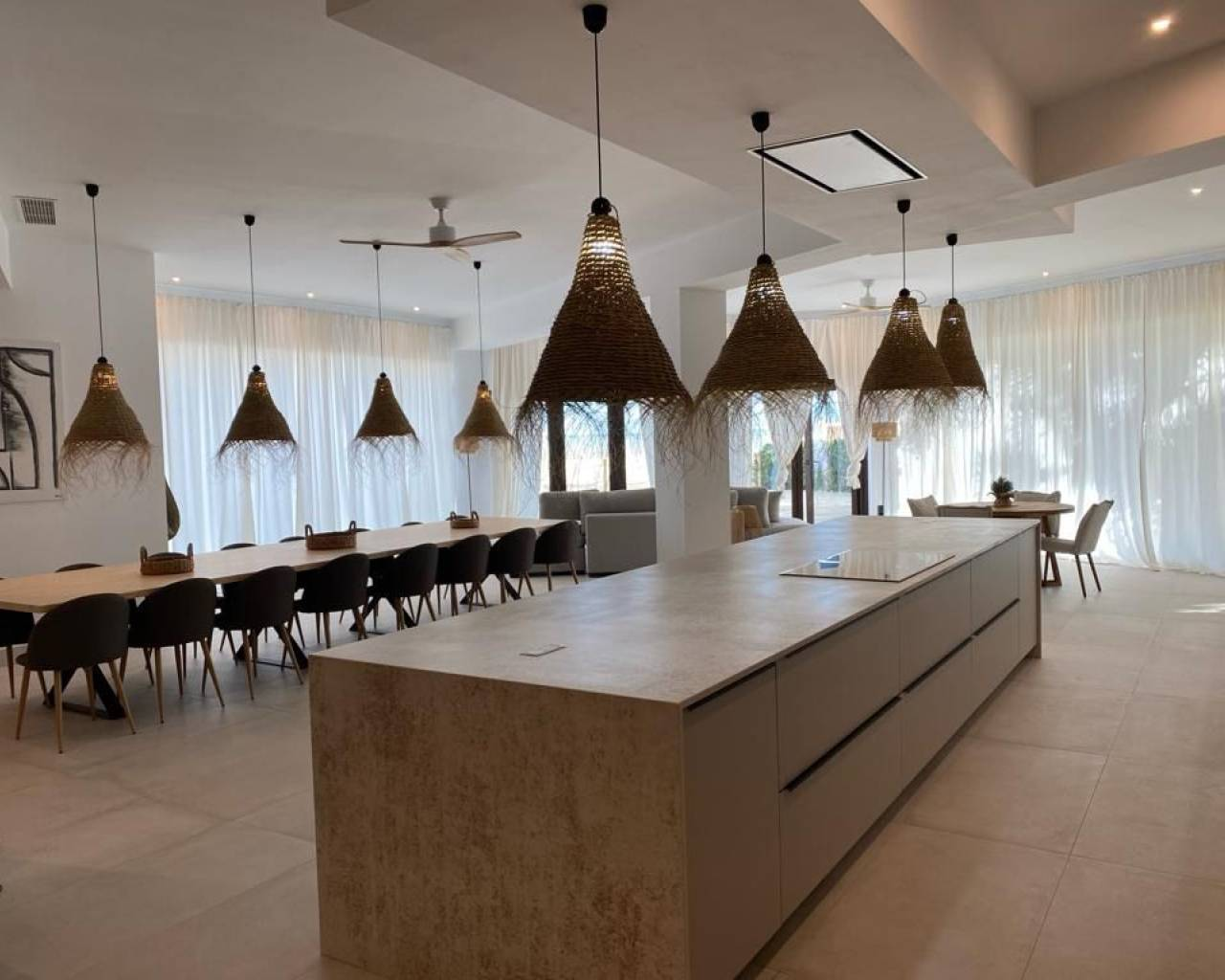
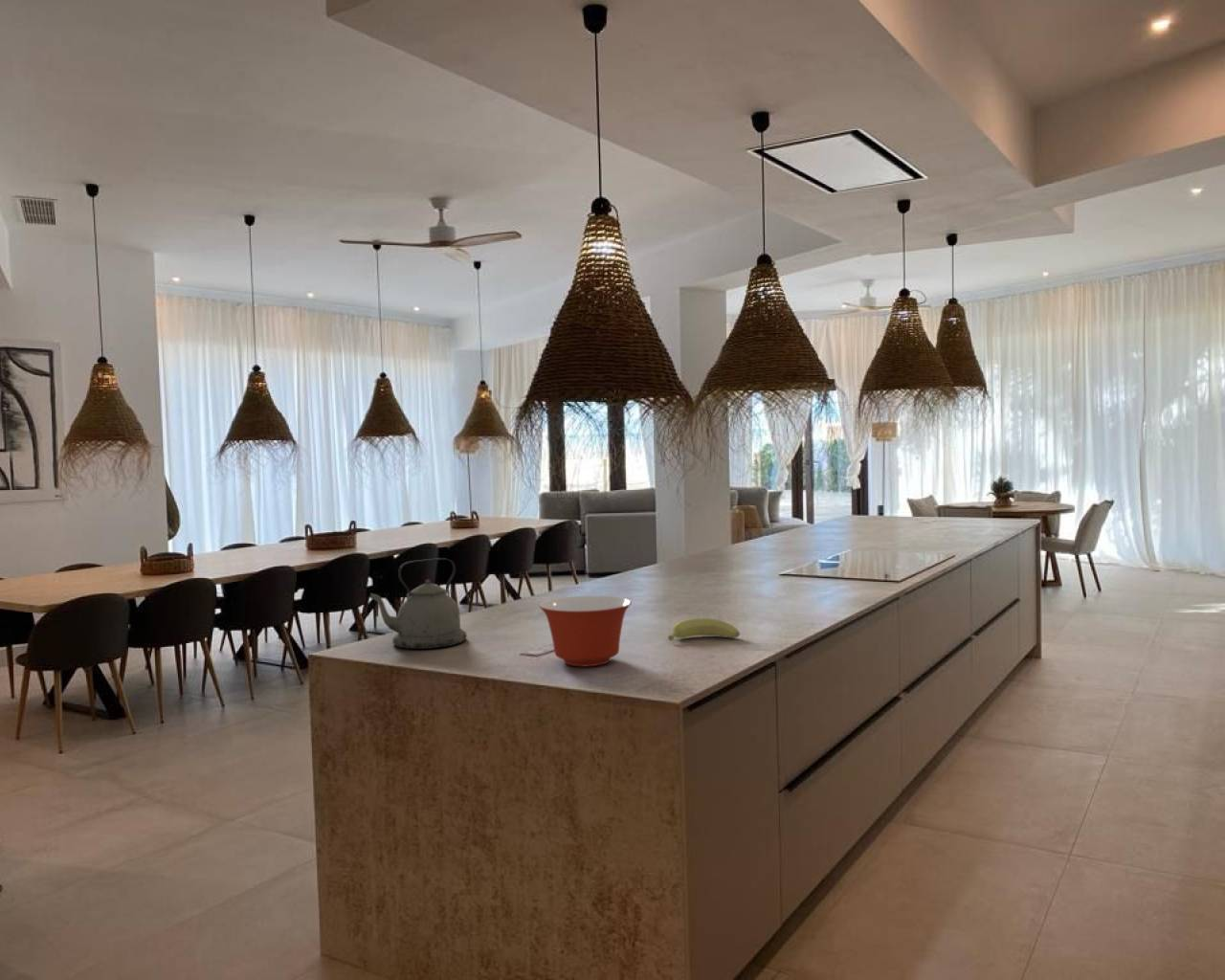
+ banana (700, 630)
+ kettle (424, 601)
+ mixing bowl (586, 632)
